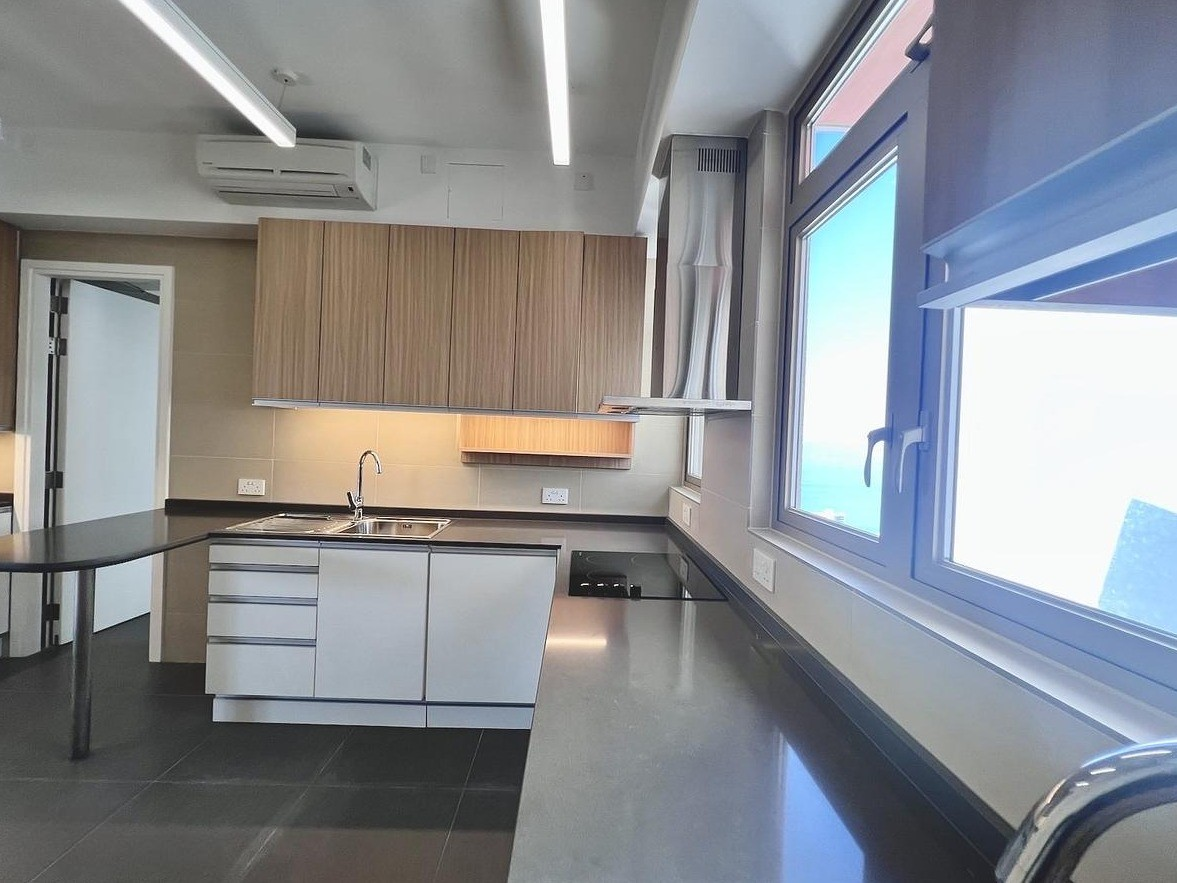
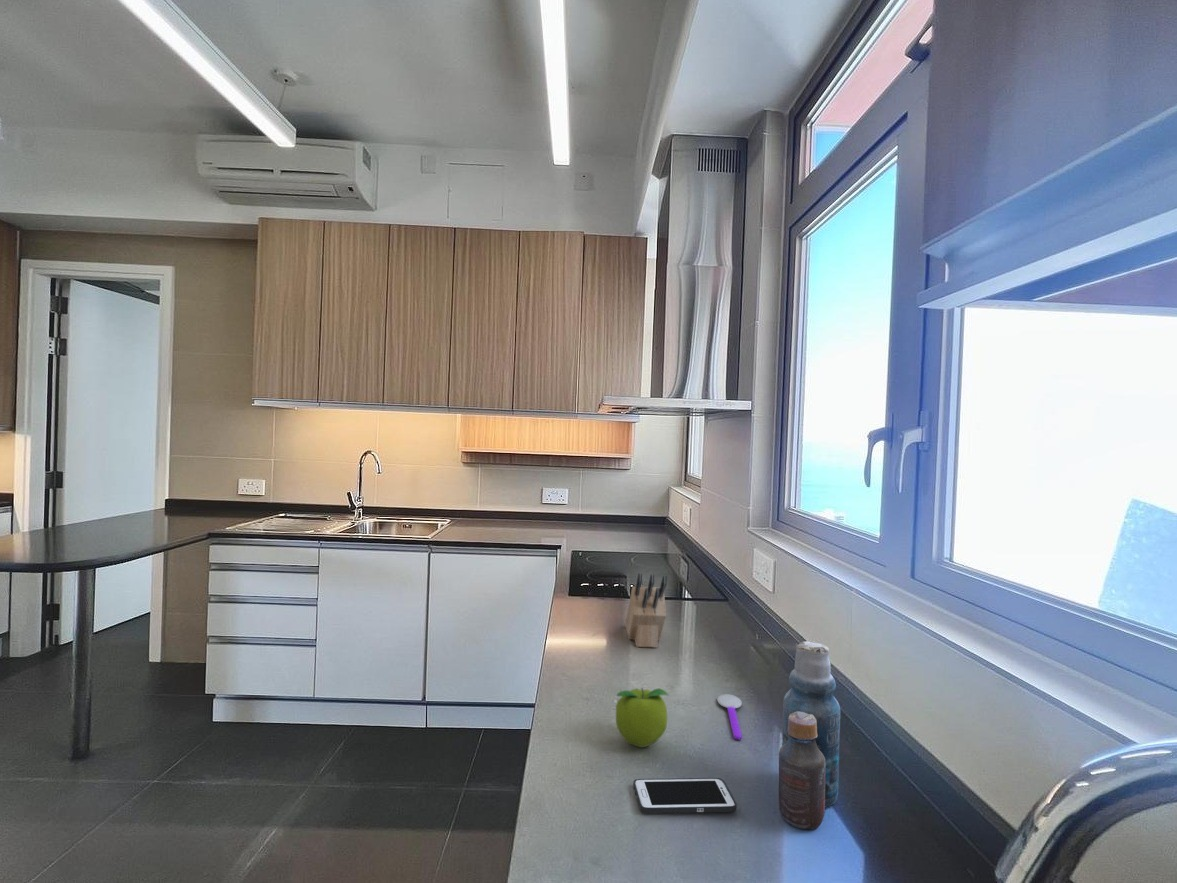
+ spoon (732, 713)
+ bottle (809, 725)
+ fruit (641, 715)
+ knife block (645, 603)
+ cell phone (683, 795)
